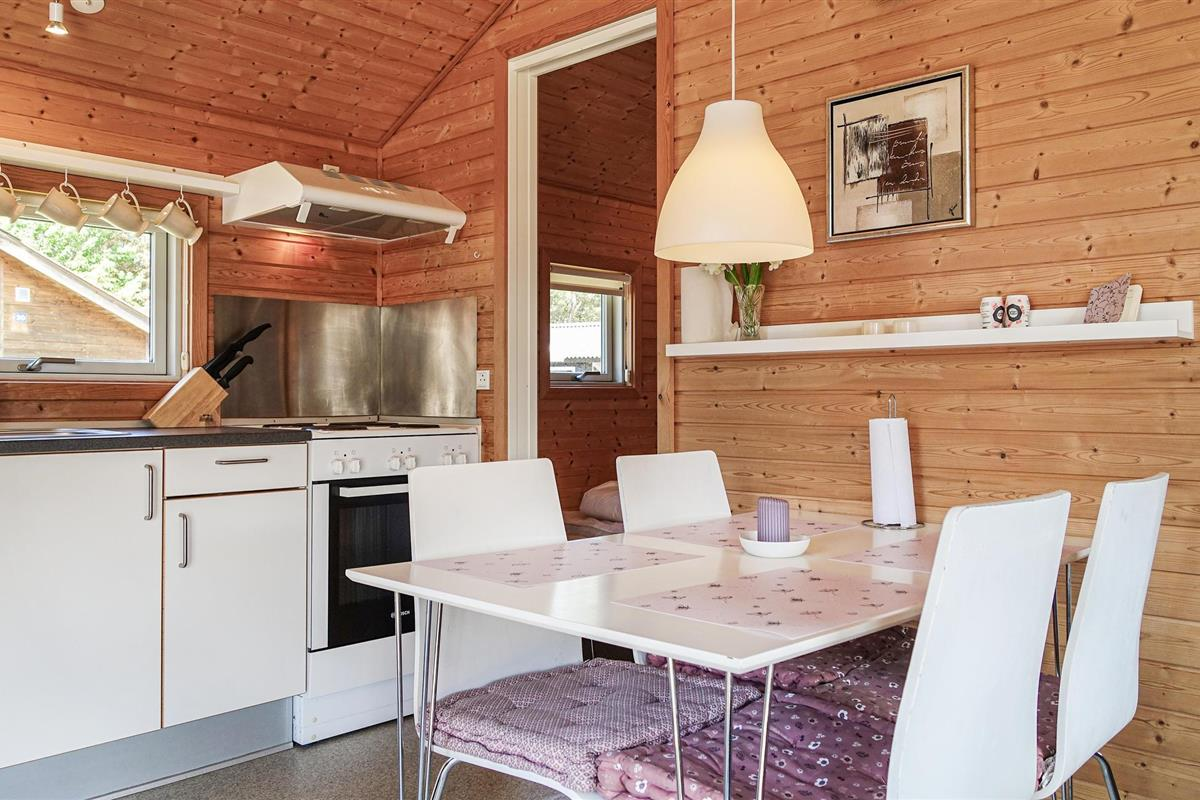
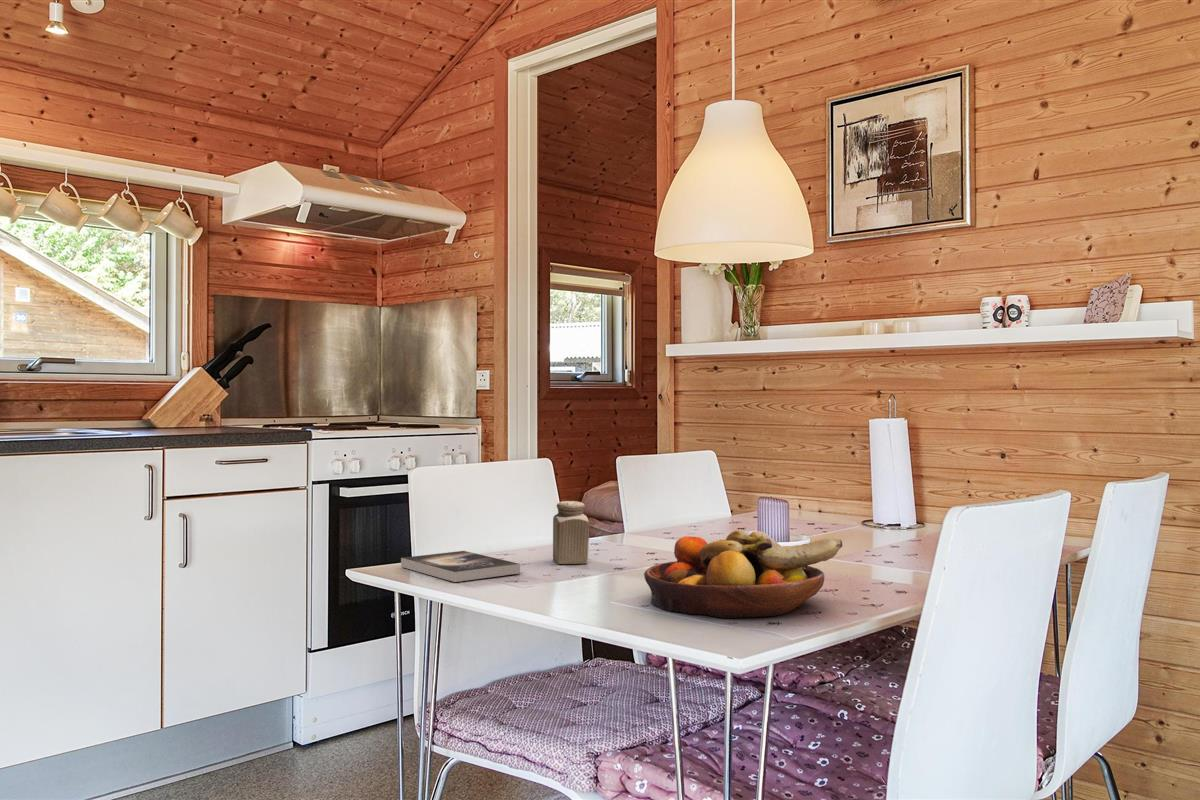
+ fruit bowl (735, 564)
+ book (459, 565)
+ salt shaker (570, 531)
